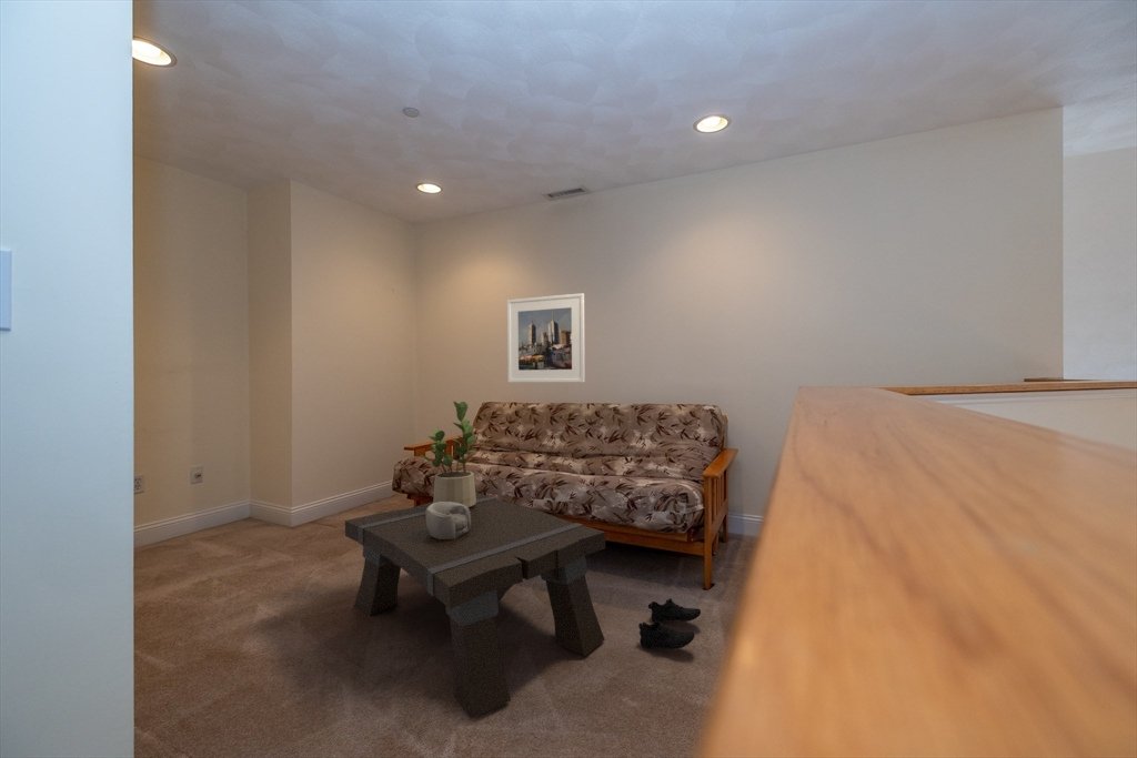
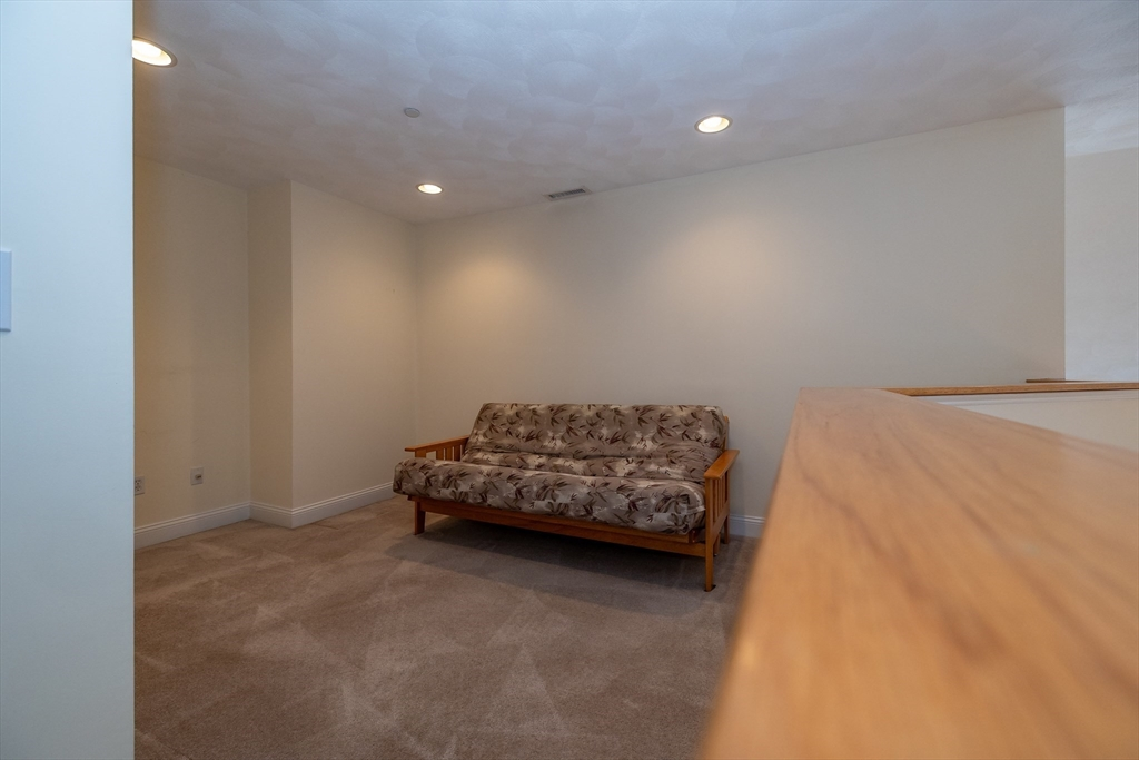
- shoe (670, 620)
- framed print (544, 340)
- coffee table (470, 574)
- decorative bowl (447, 517)
- potted plant (446, 454)
